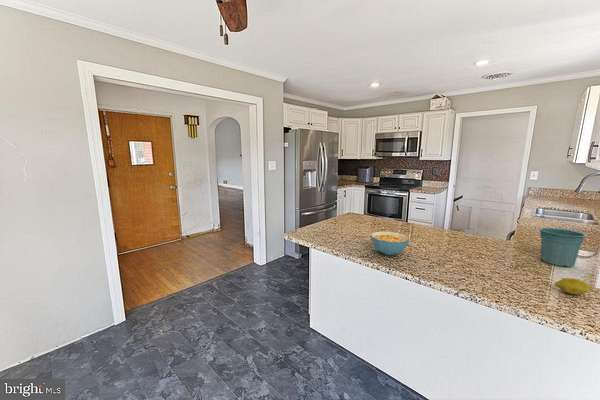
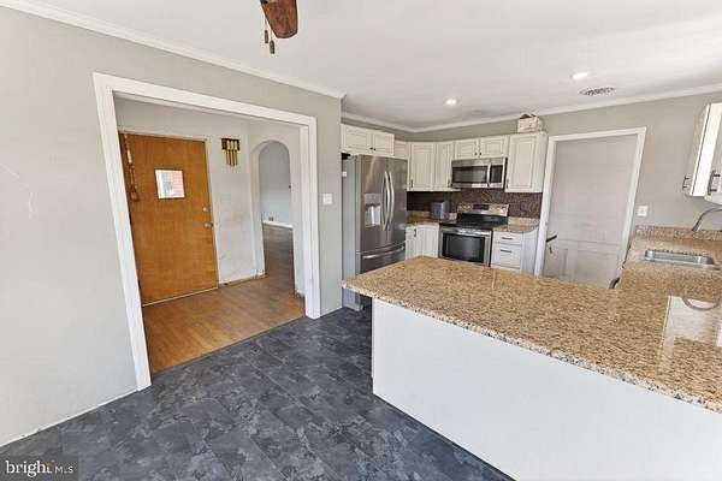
- flower pot (559, 247)
- cereal bowl (389, 244)
- fruit (571, 286)
